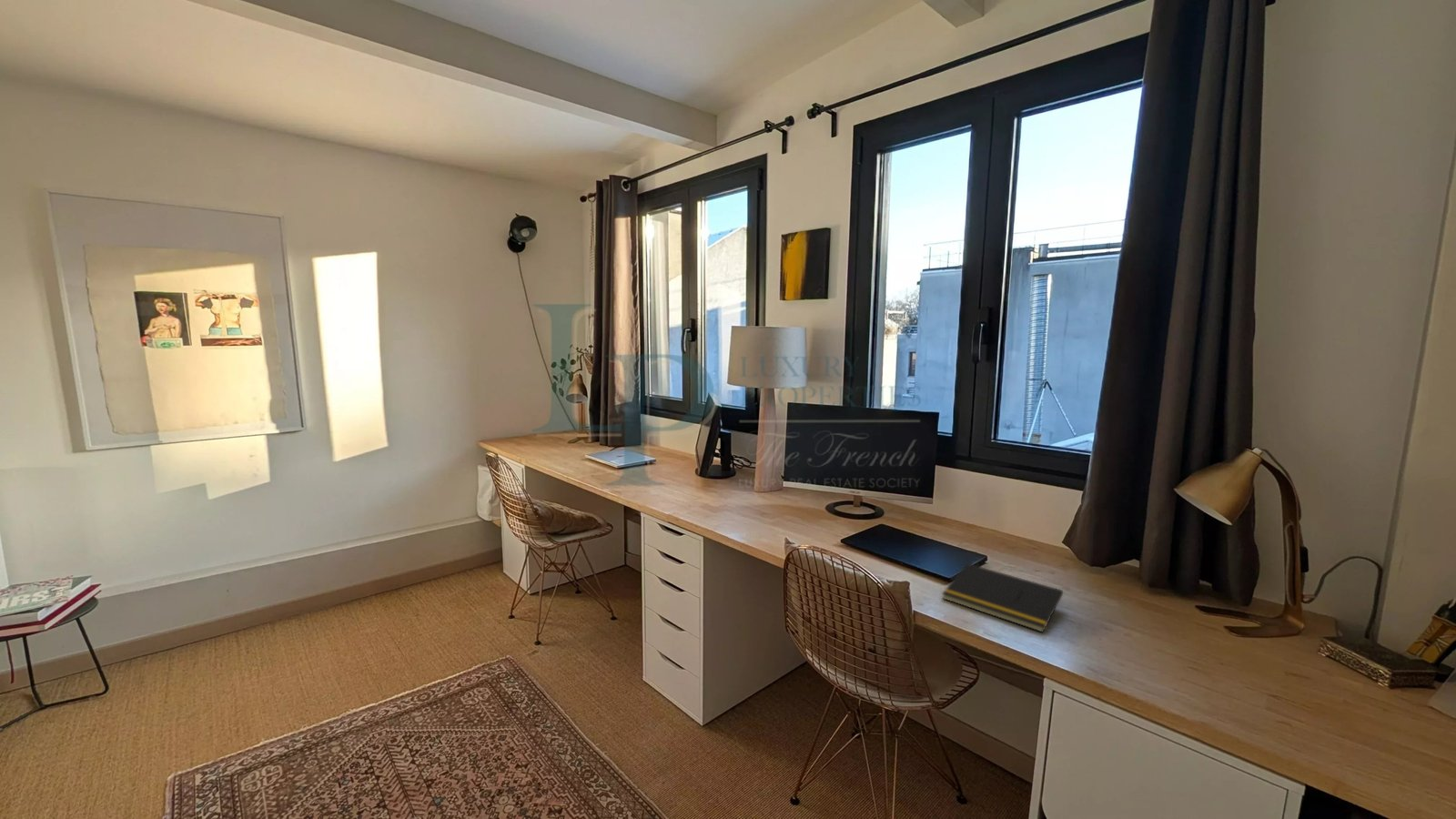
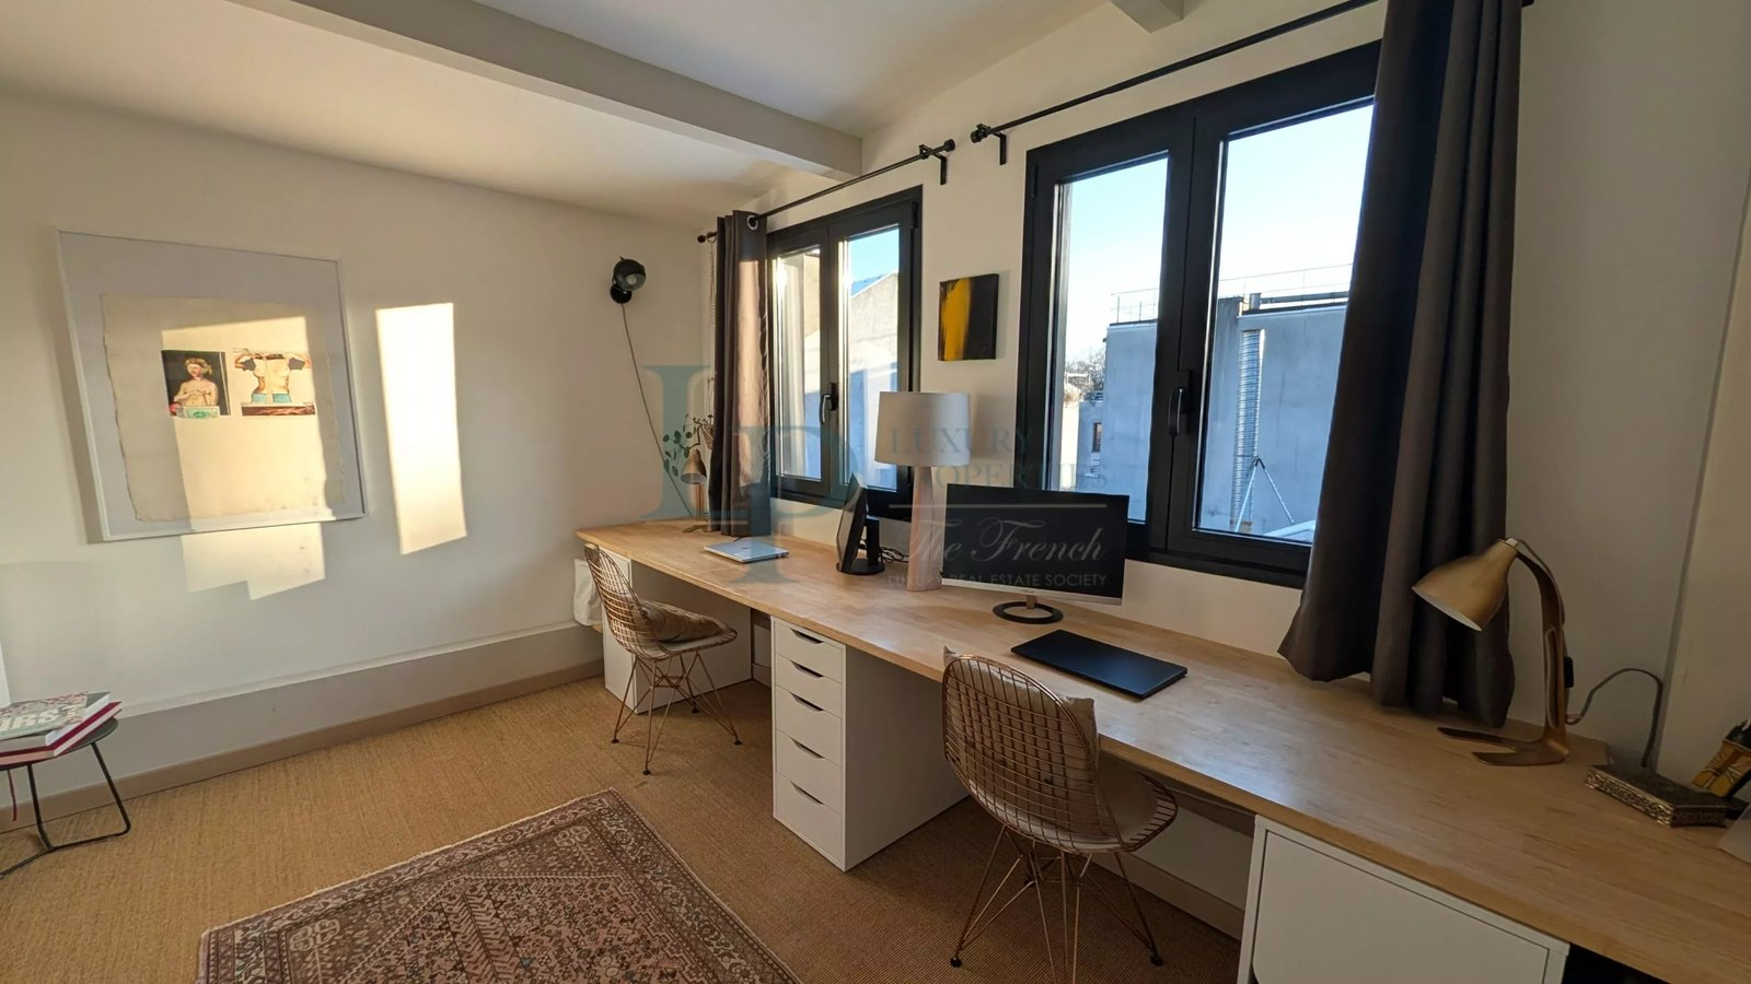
- notepad (1001, 594)
